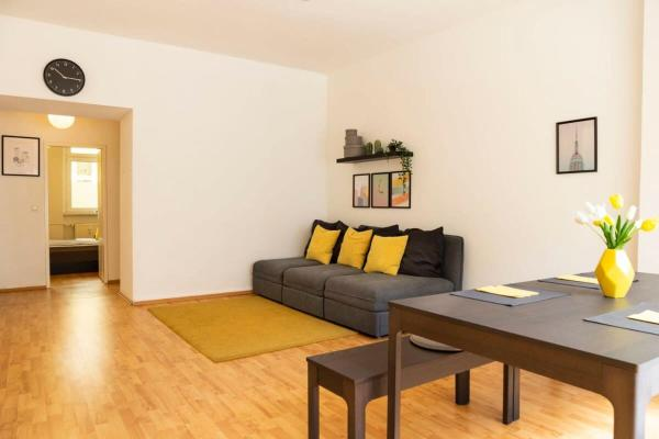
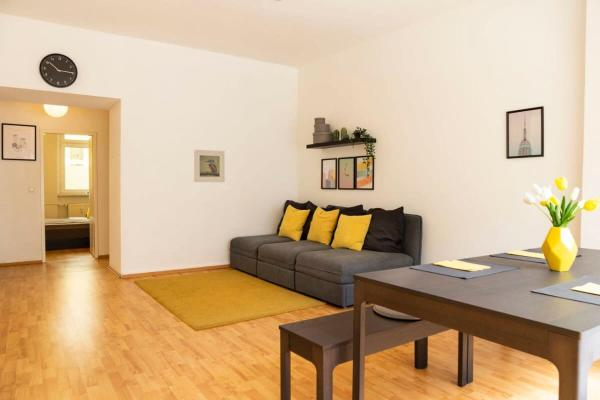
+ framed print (209, 166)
